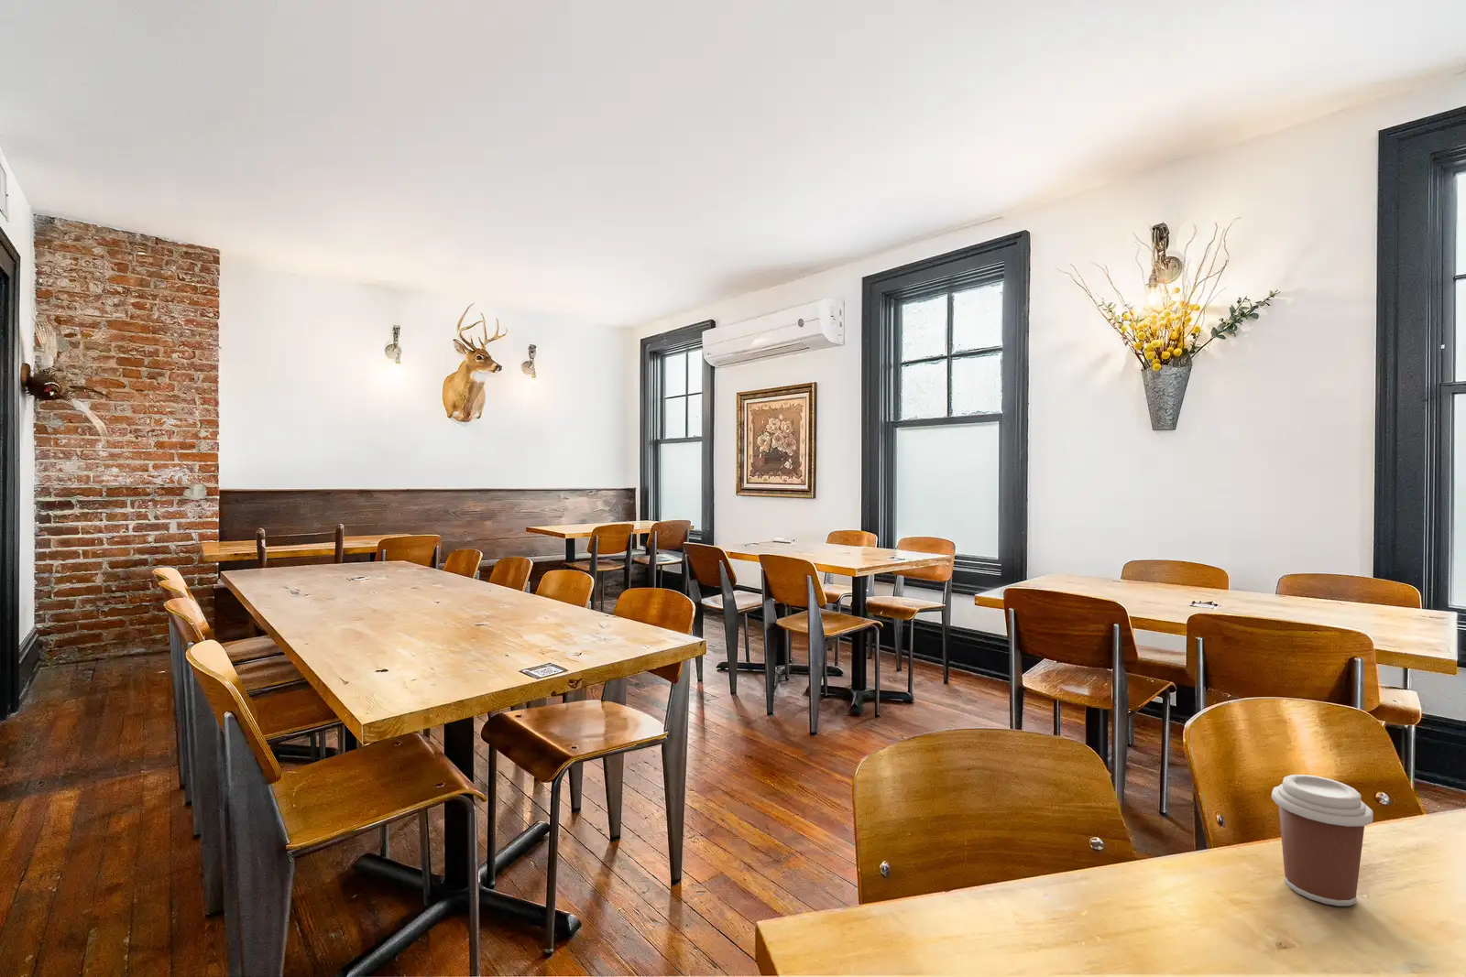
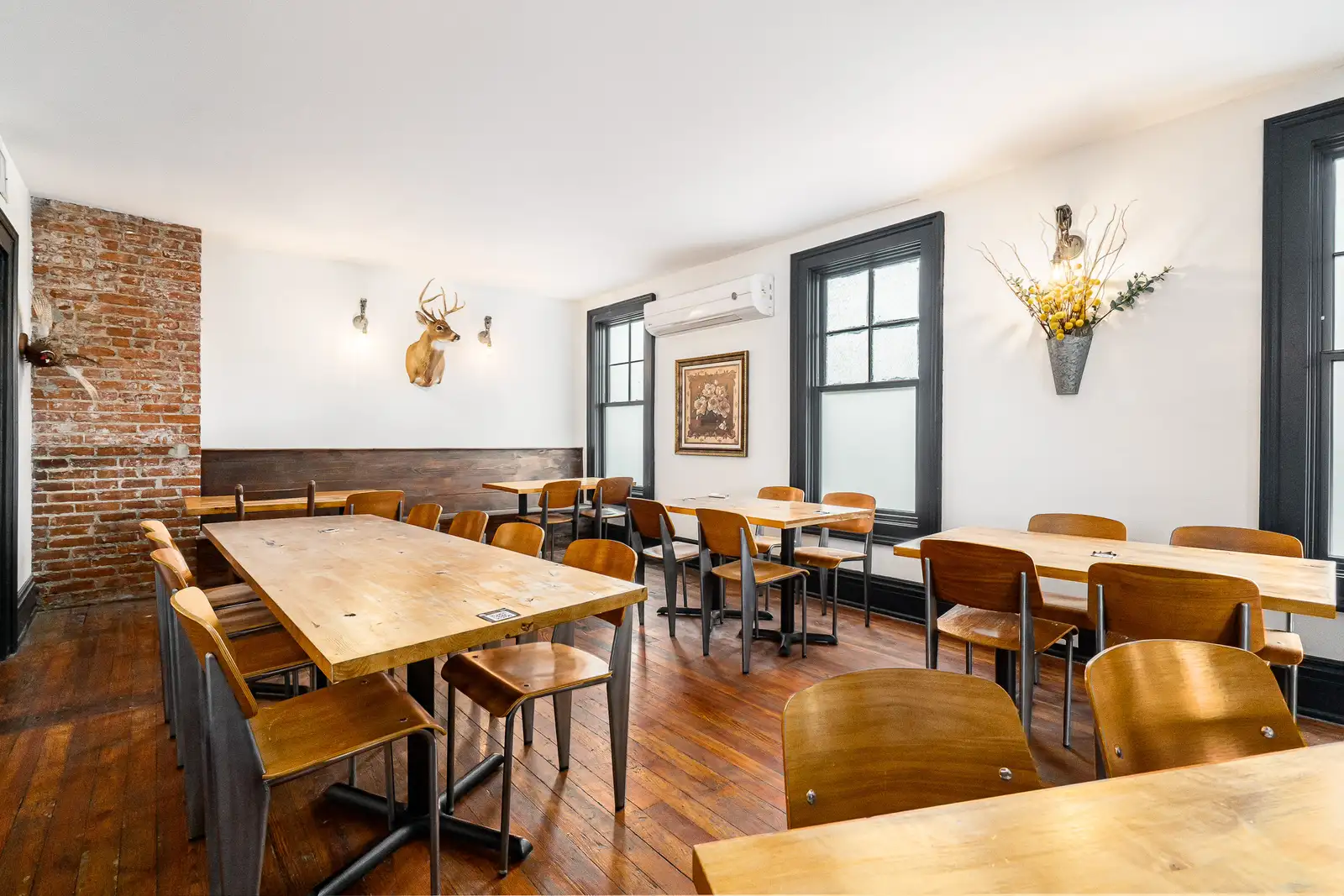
- coffee cup (1320, 837)
